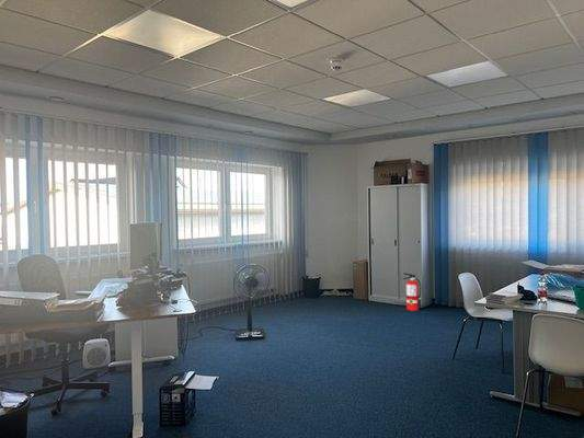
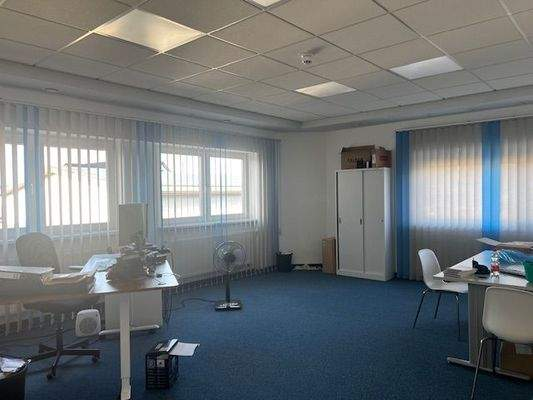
- fire extinguisher (411, 291)
